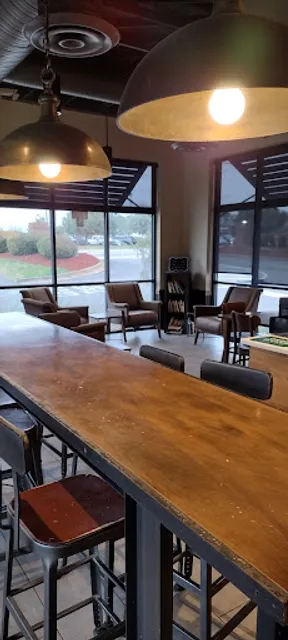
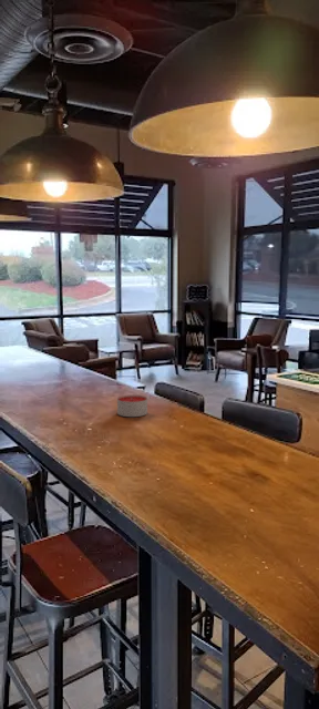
+ candle (132, 404)
